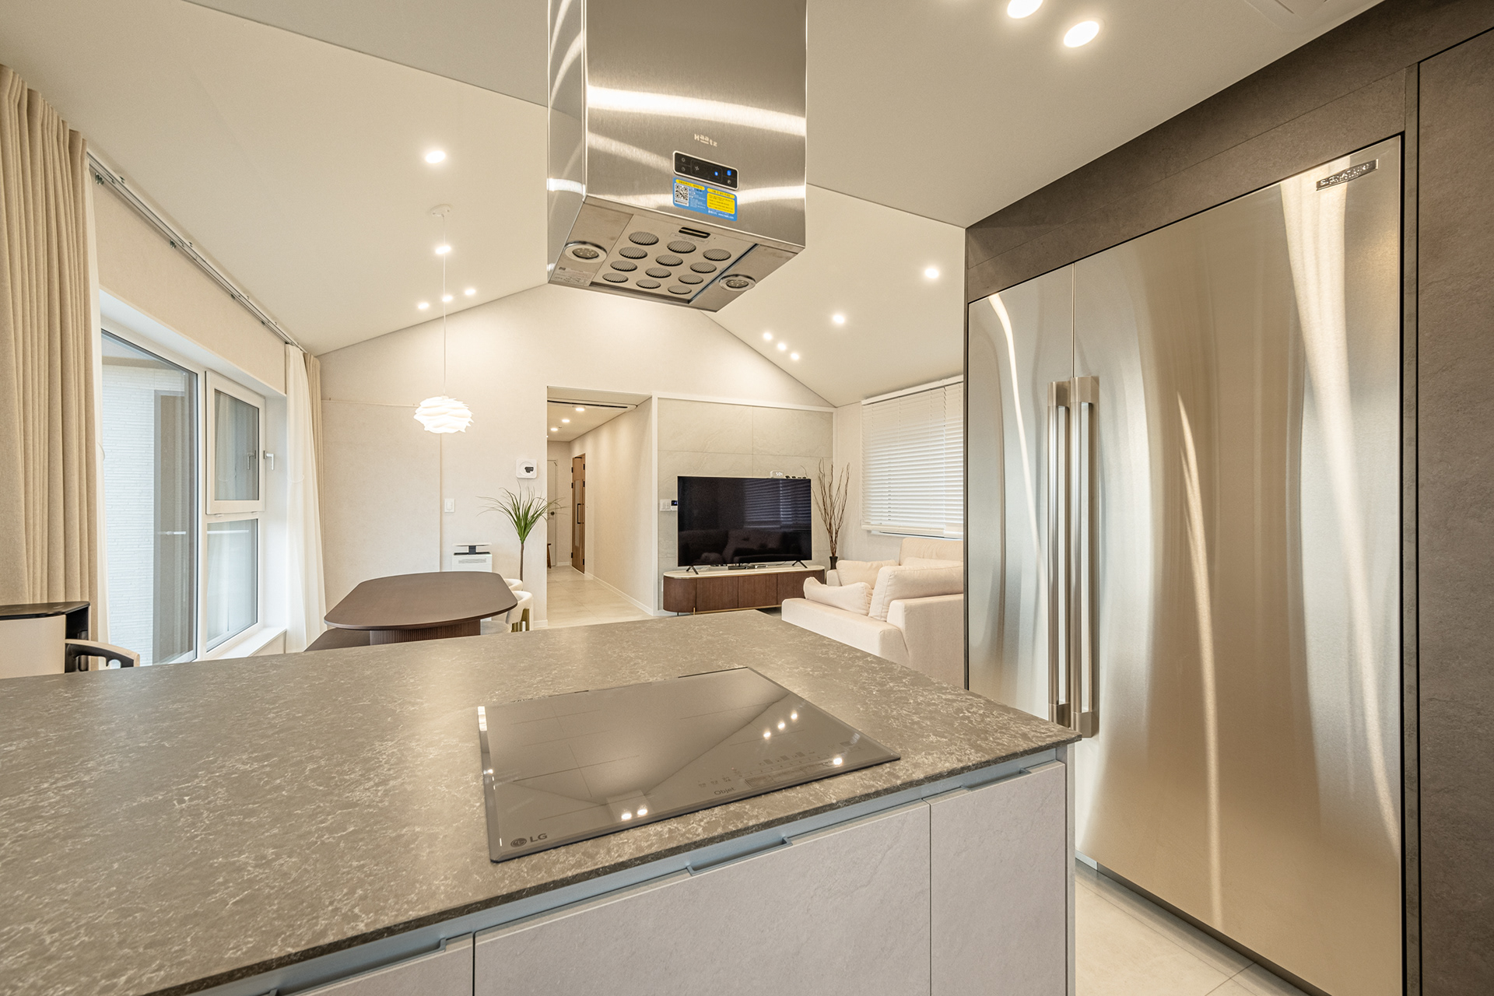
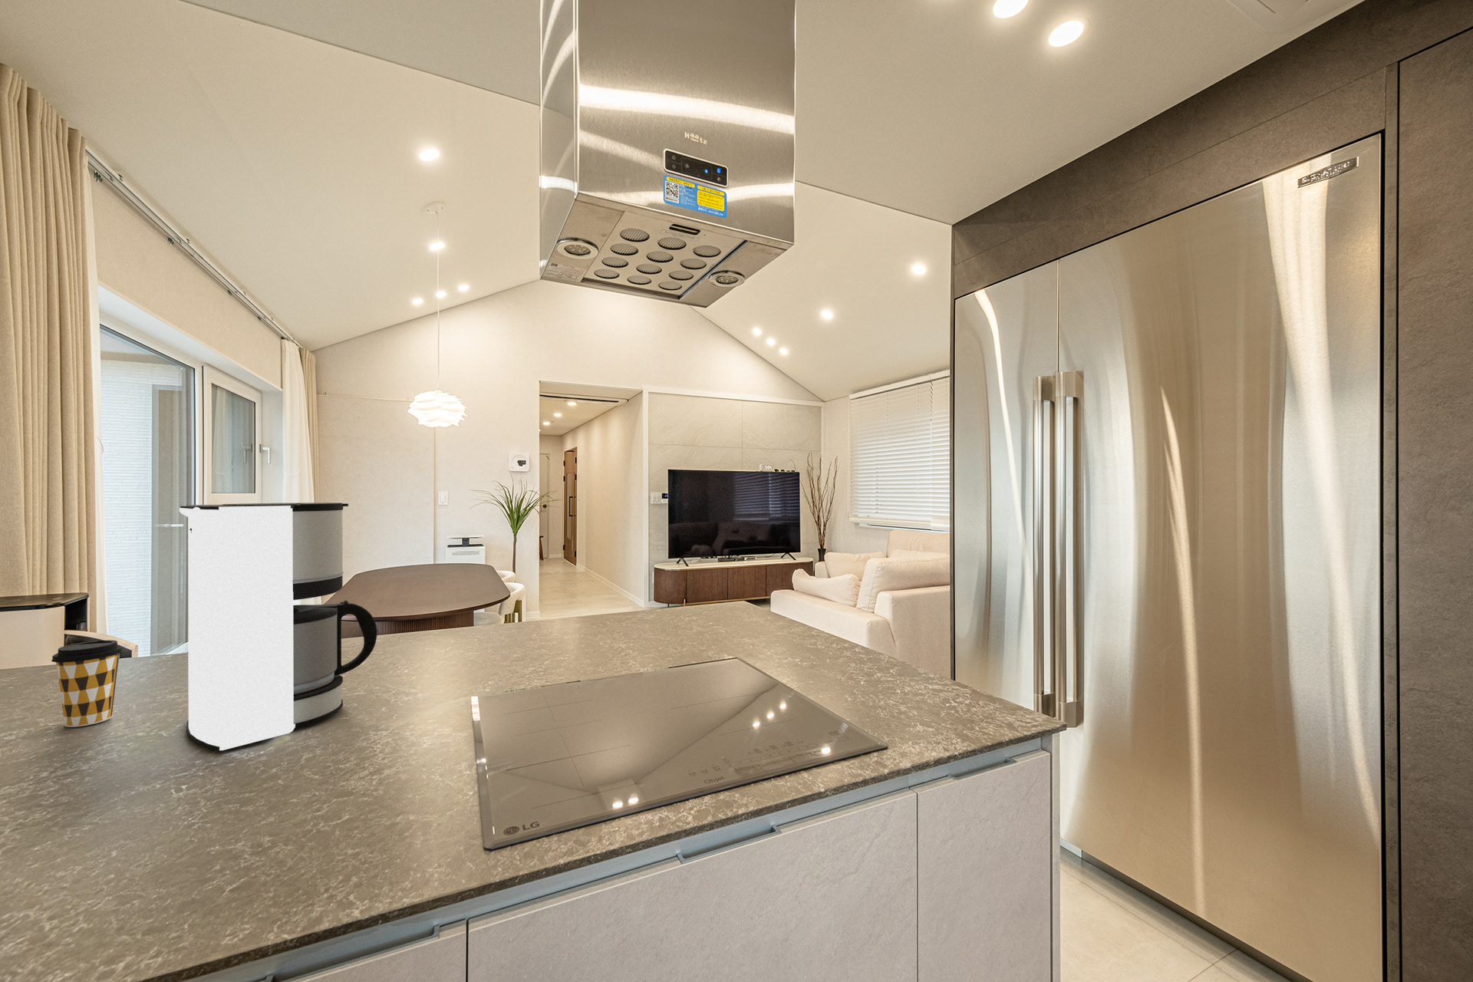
+ coffee maker (290, 609)
+ coffee cup (88, 683)
